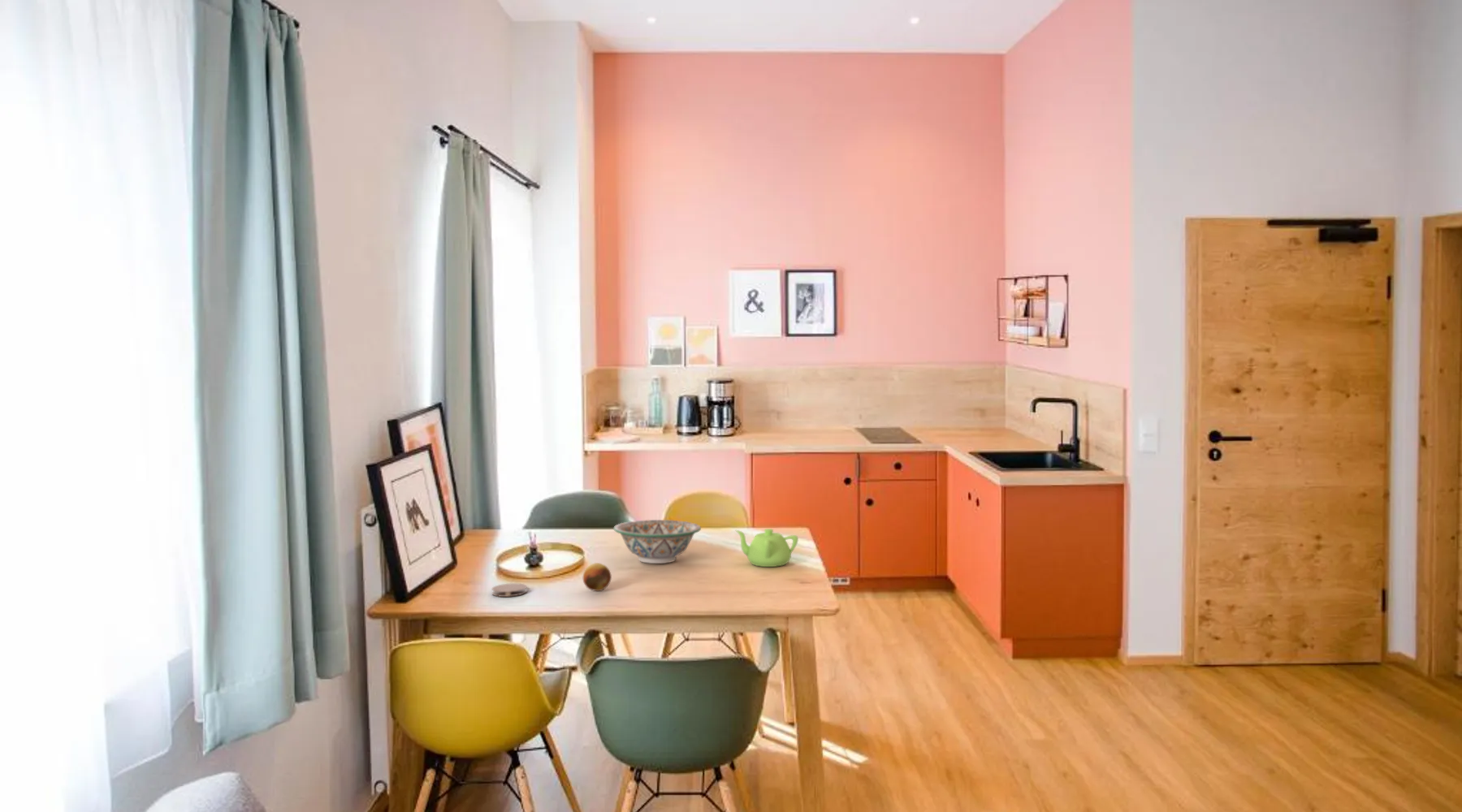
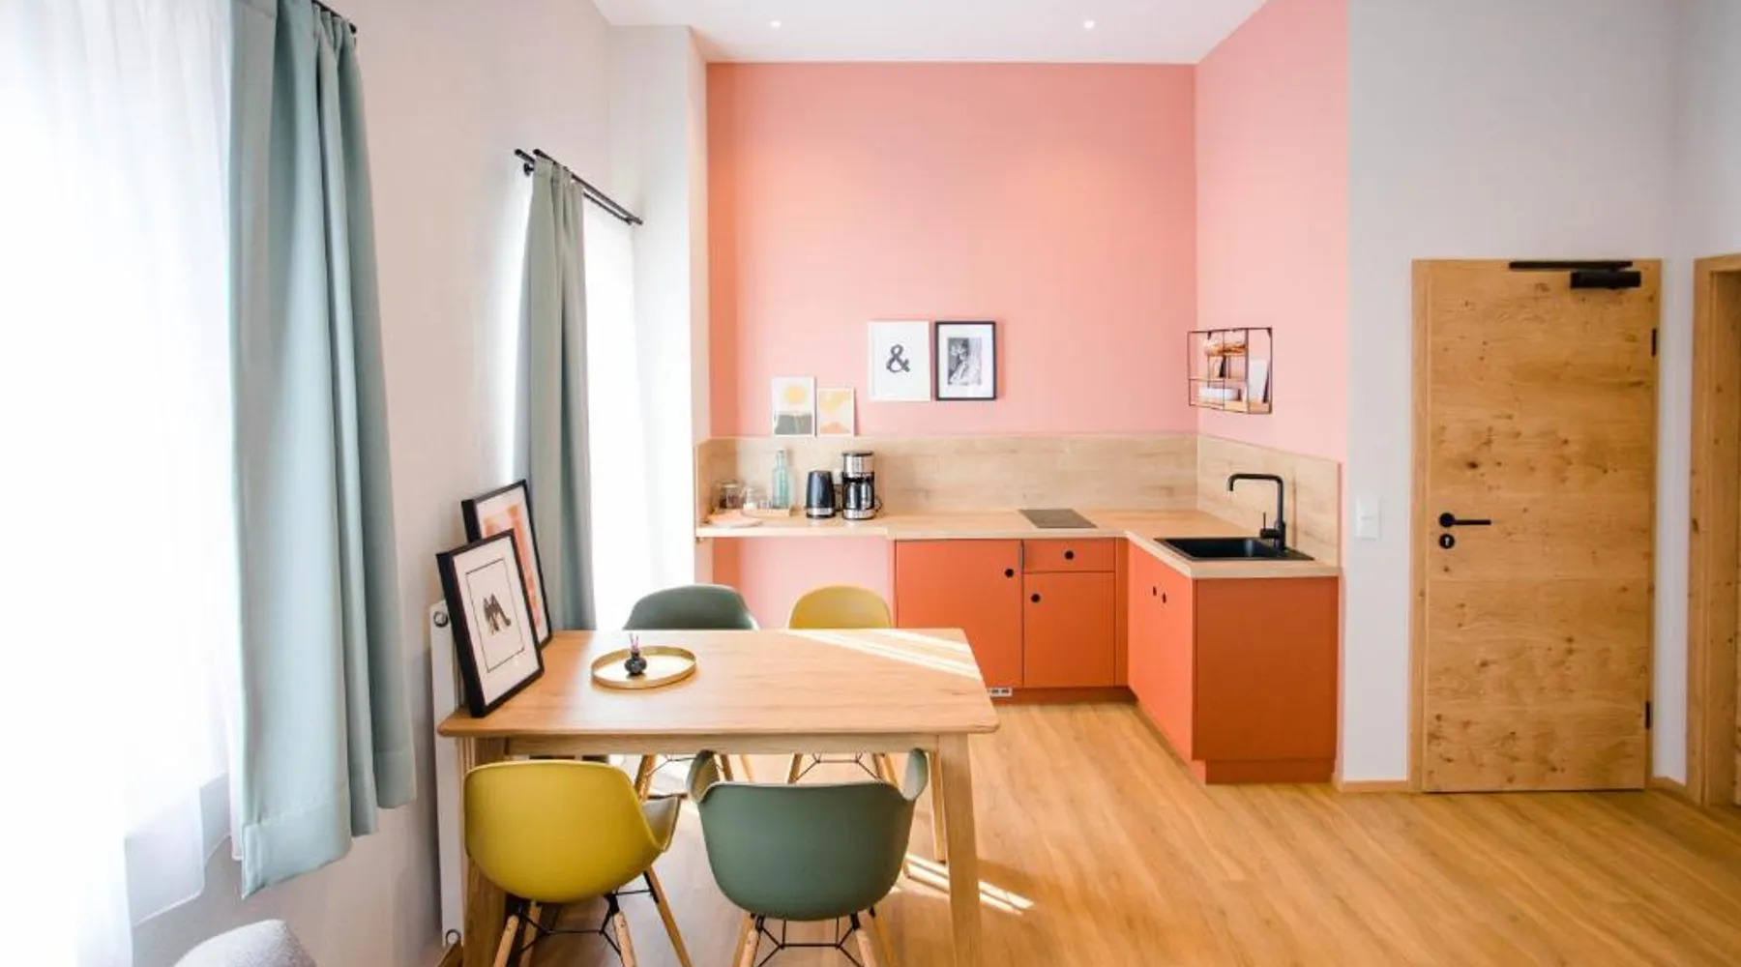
- decorative bowl (657, 542)
- teapot (767, 546)
- coaster (509, 590)
- fruit (596, 577)
